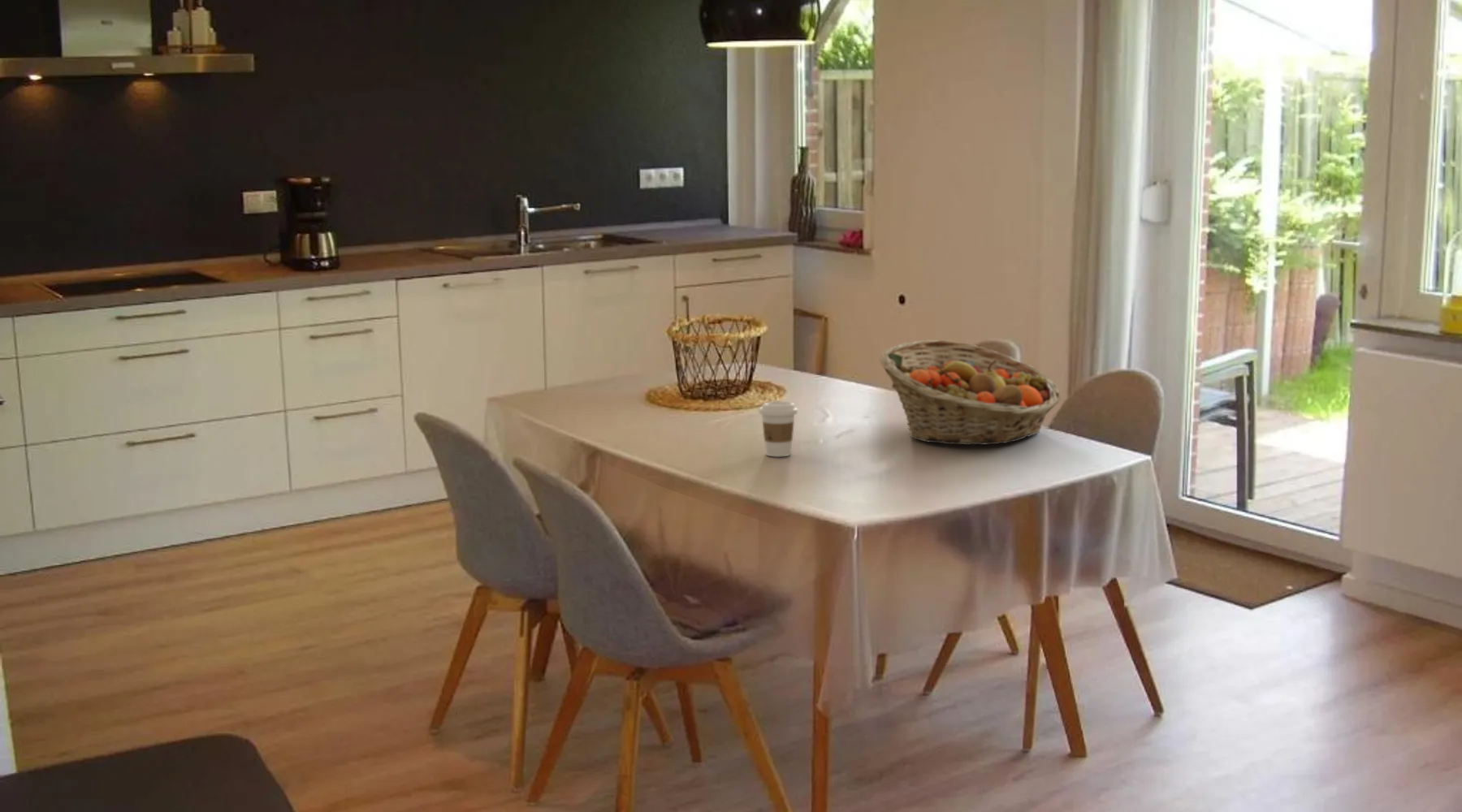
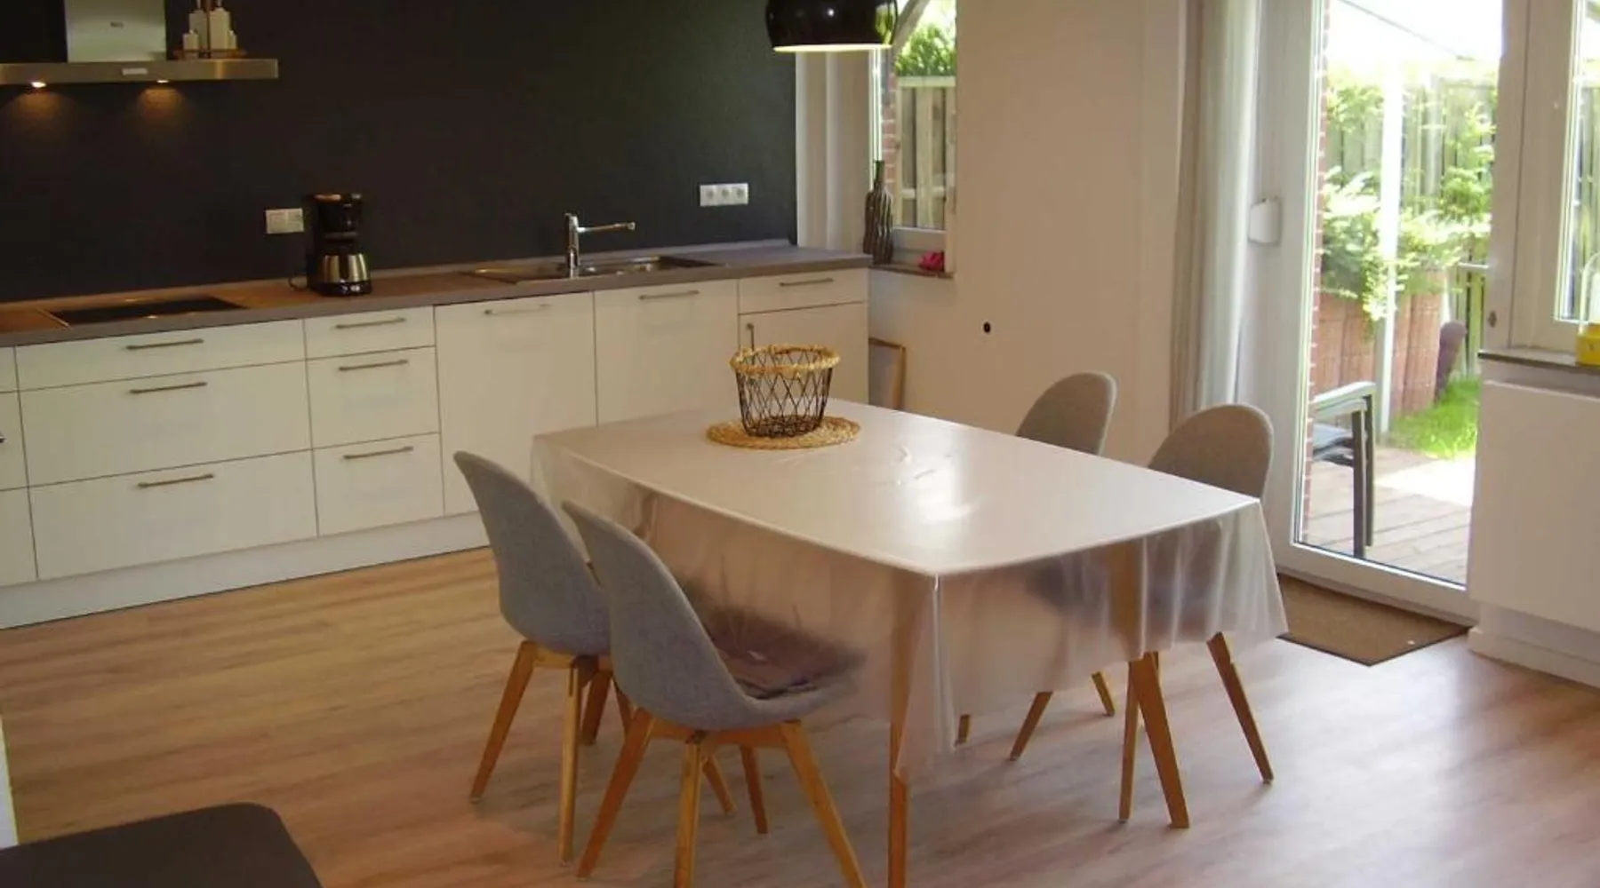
- coffee cup (778, 429)
- fruit basket (969, 390)
